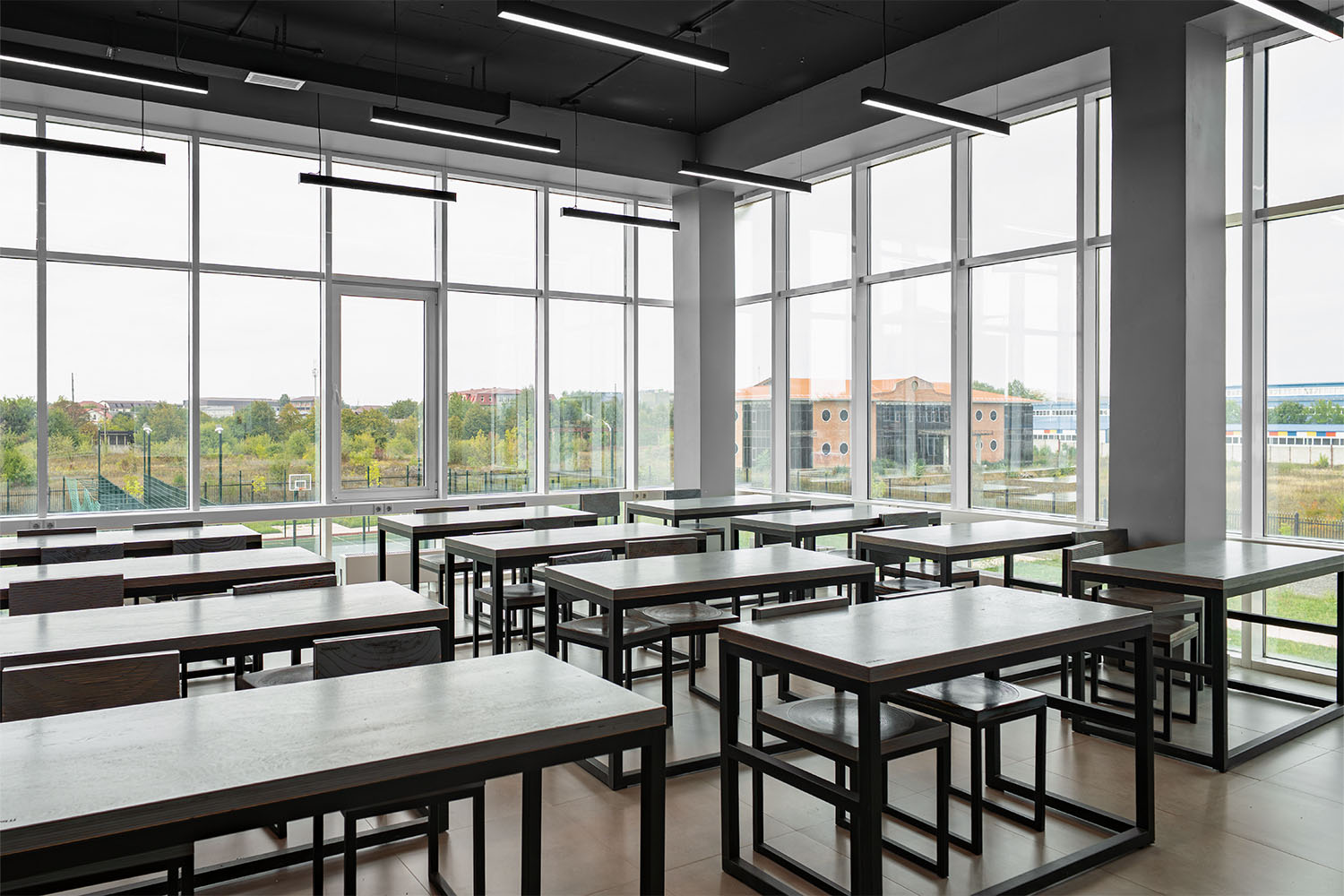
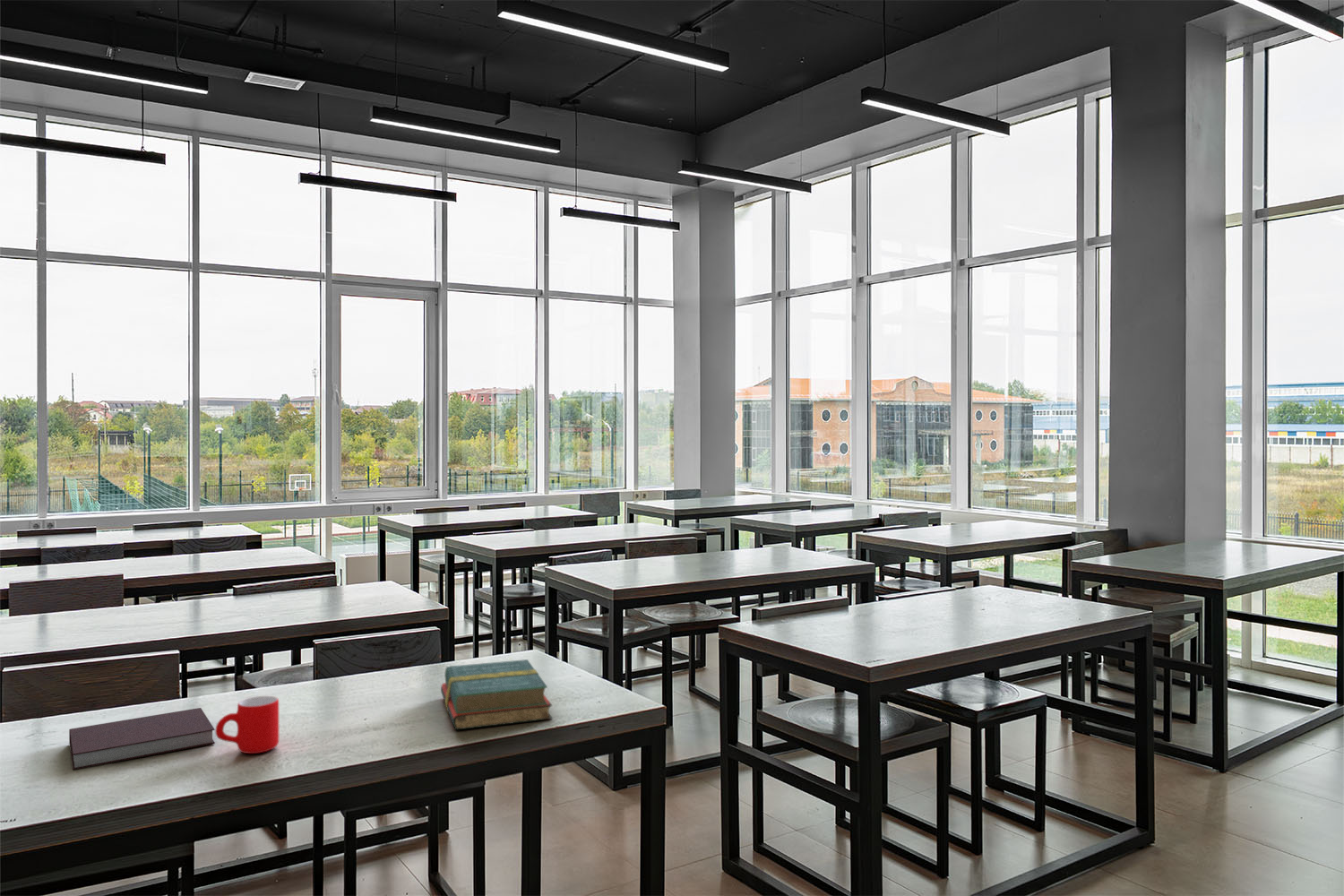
+ hardback book (494, 691)
+ mug (247, 727)
+ notebook (142, 736)
